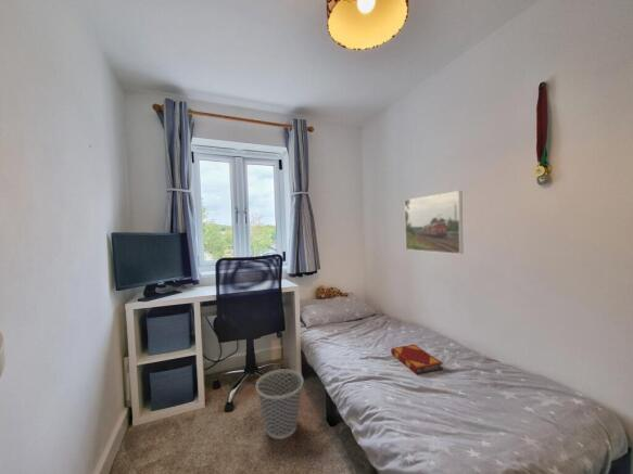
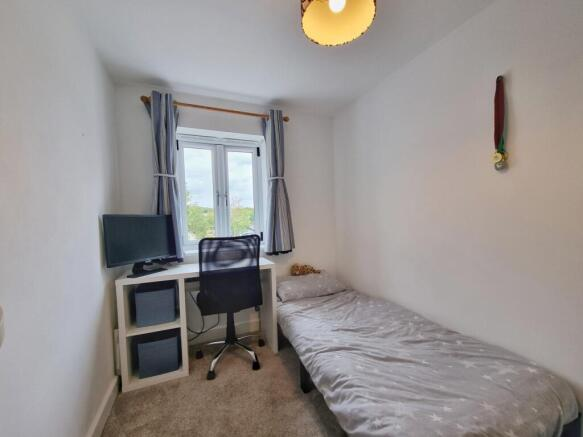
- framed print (430, 223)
- wastebasket (280, 403)
- hardback book (415, 358)
